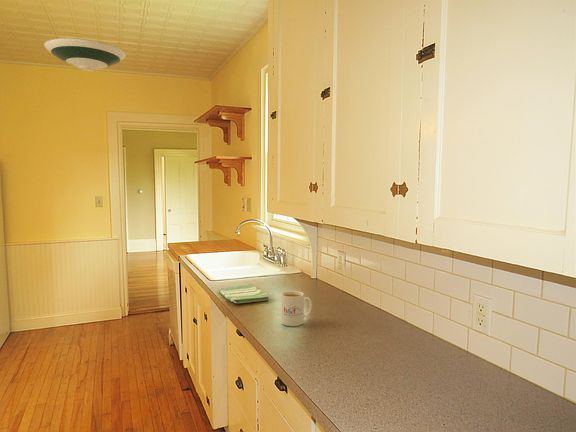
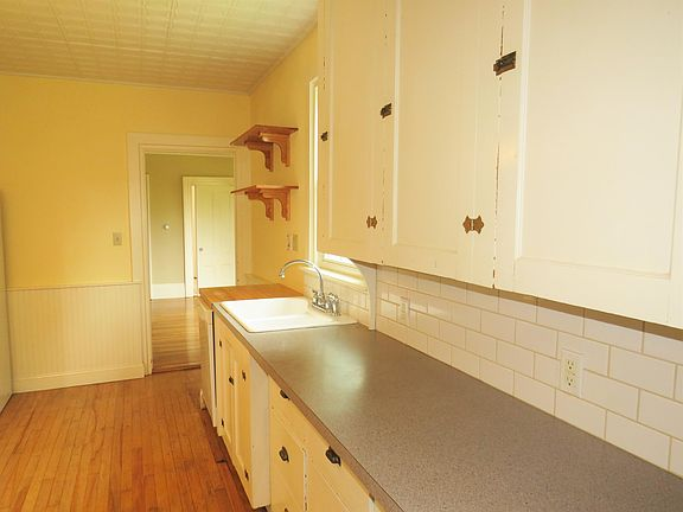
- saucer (86, 60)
- dish towel (243, 292)
- mug (296, 307)
